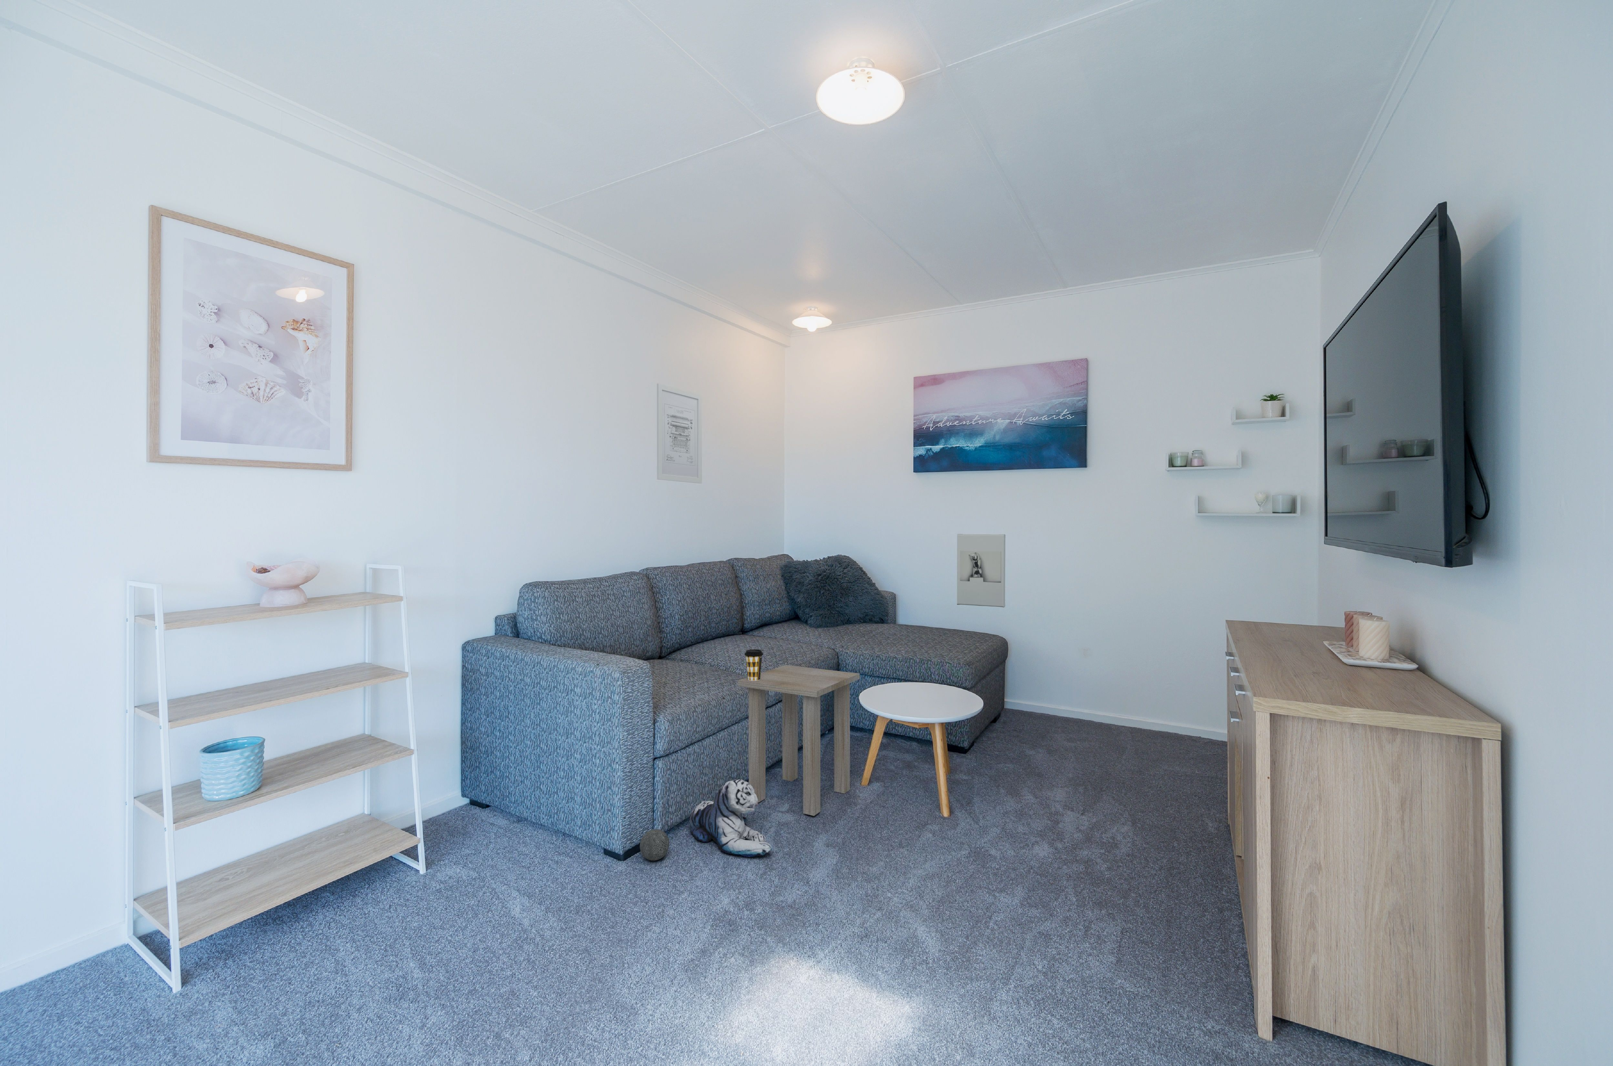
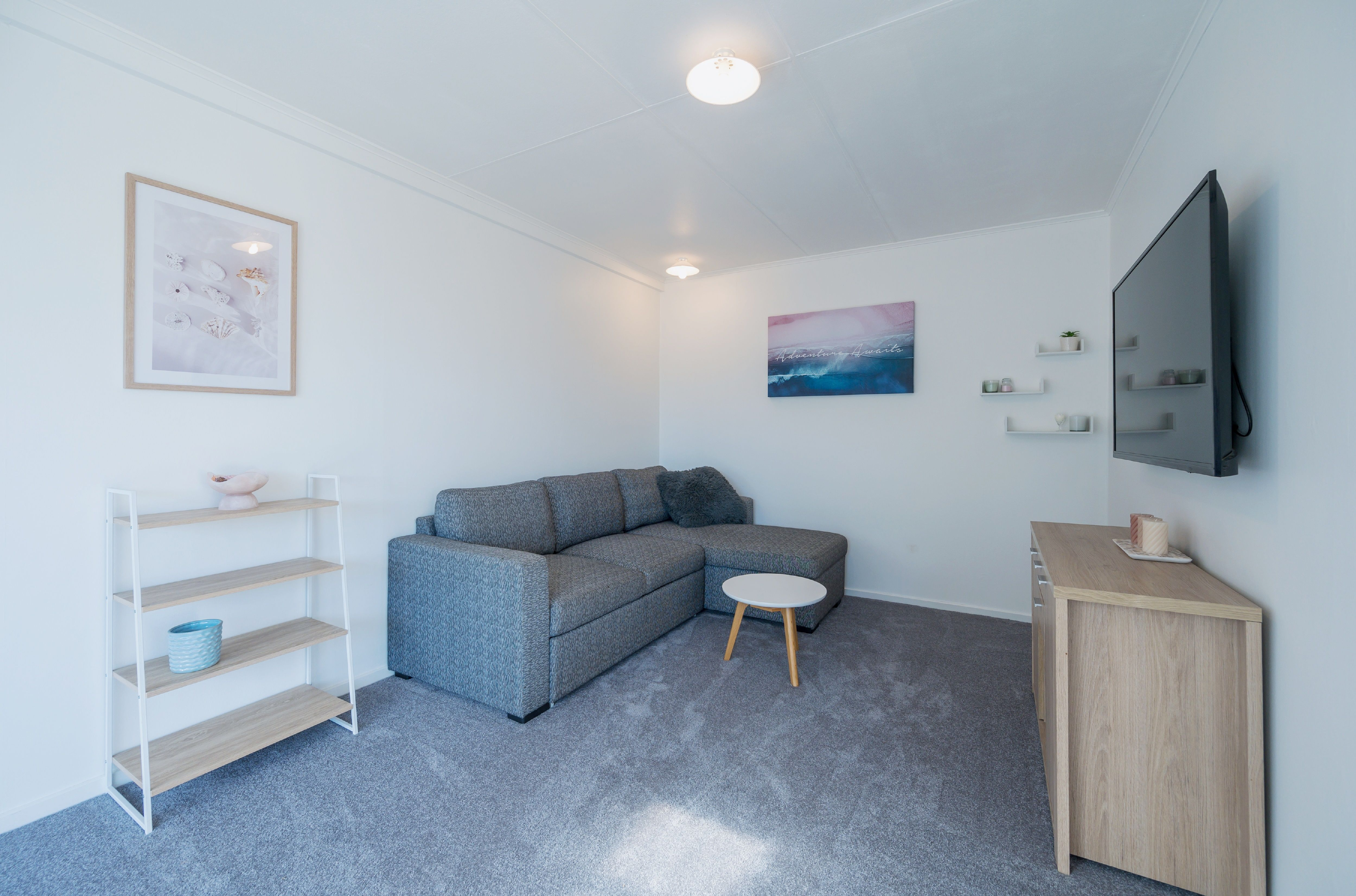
- decorative ball (654, 845)
- plush toy (733, 807)
- coffee cup (754, 664)
- wall art (680, 435)
- side table (797, 735)
- wall sculpture (980, 570)
